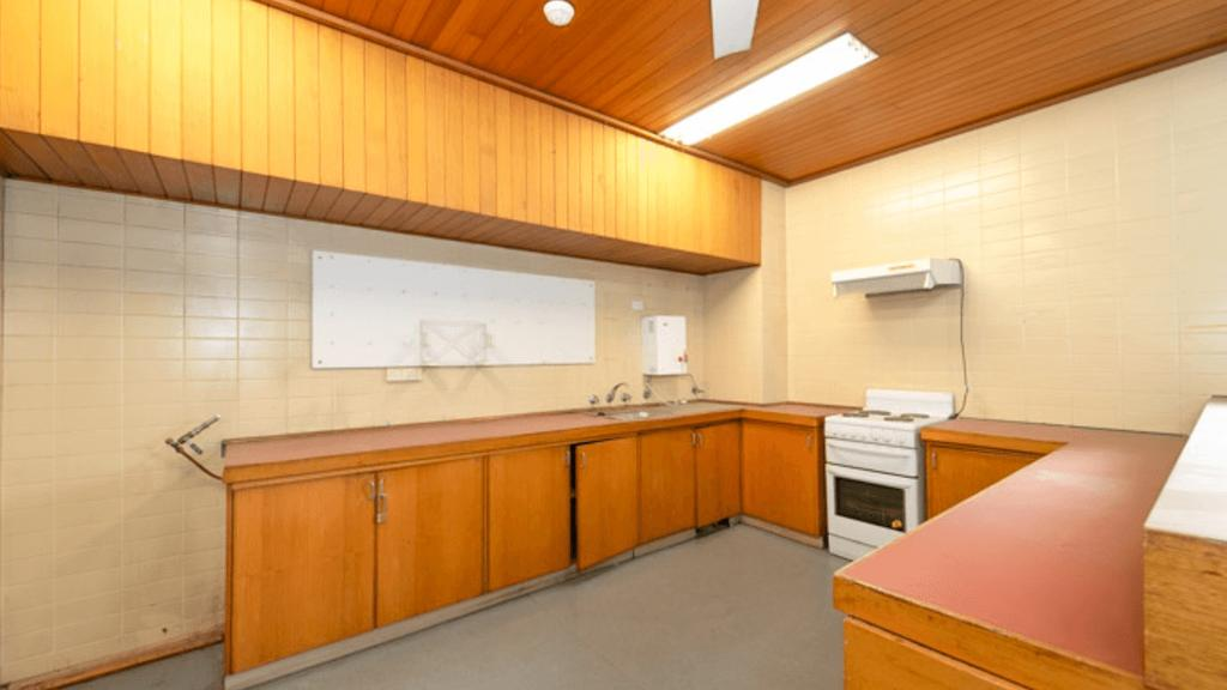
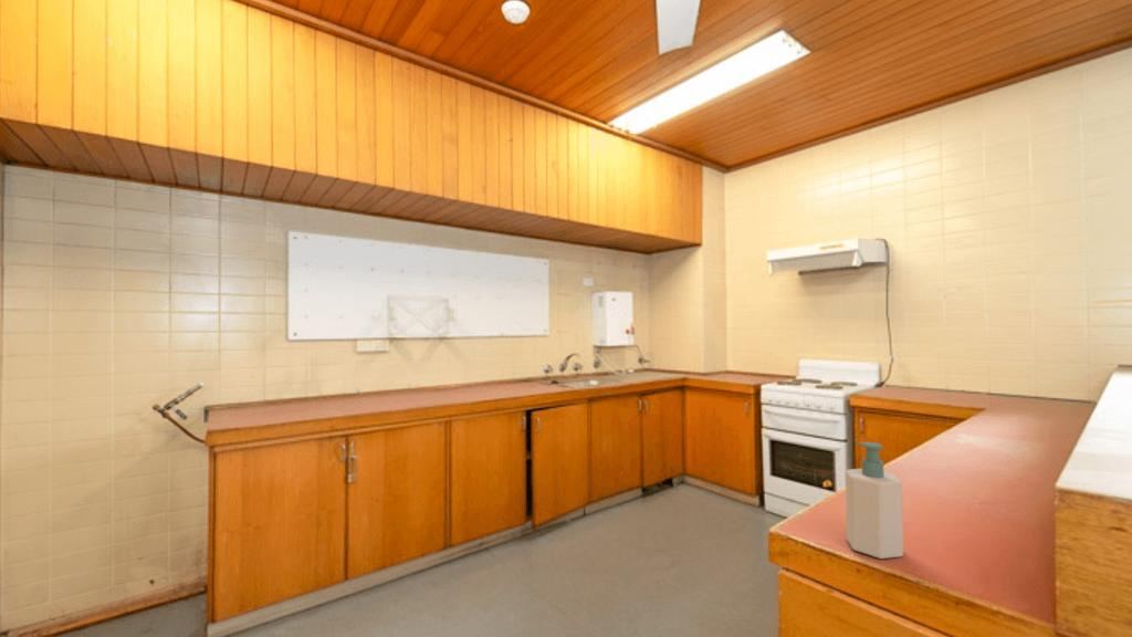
+ soap bottle (872, 495)
